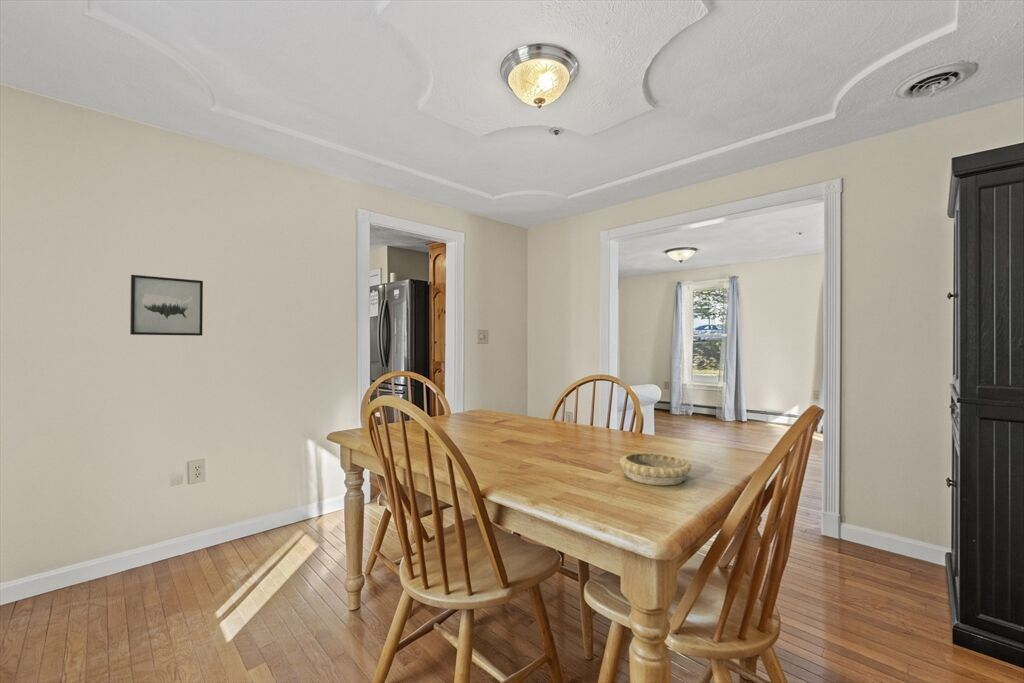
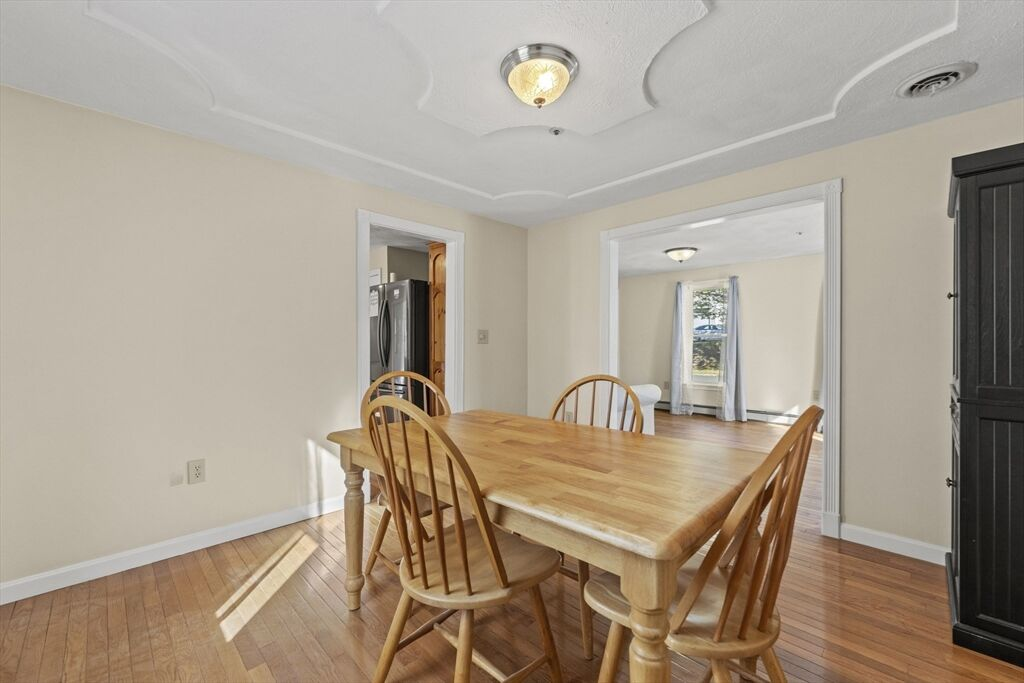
- decorative bowl (654, 468)
- wall art (167, 306)
